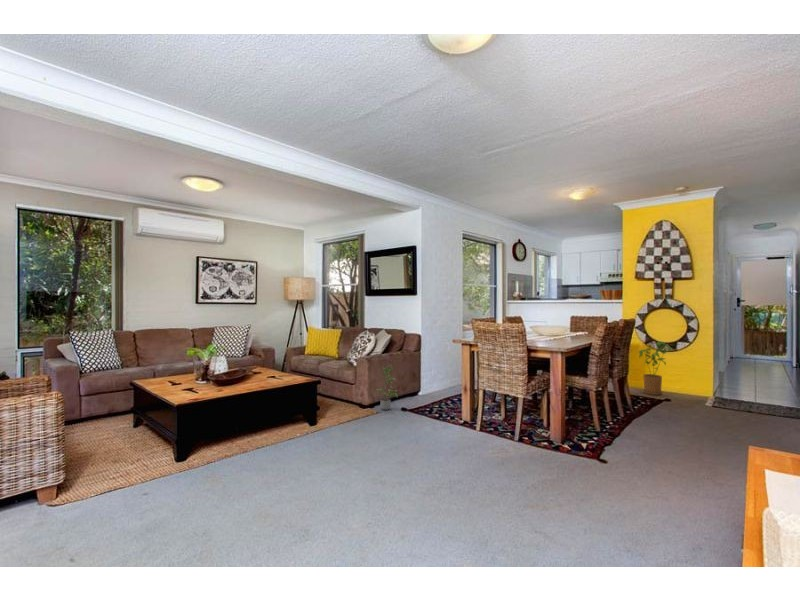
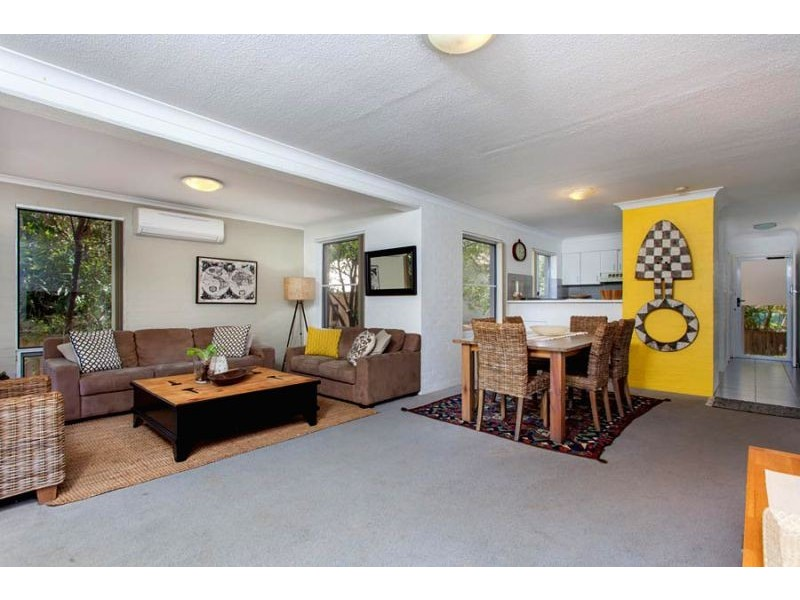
- potted plant (390, 386)
- house plant (653, 367)
